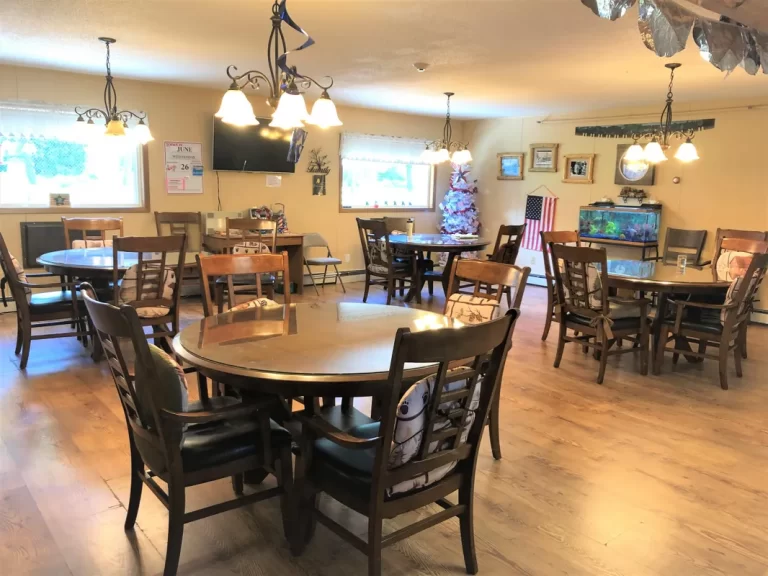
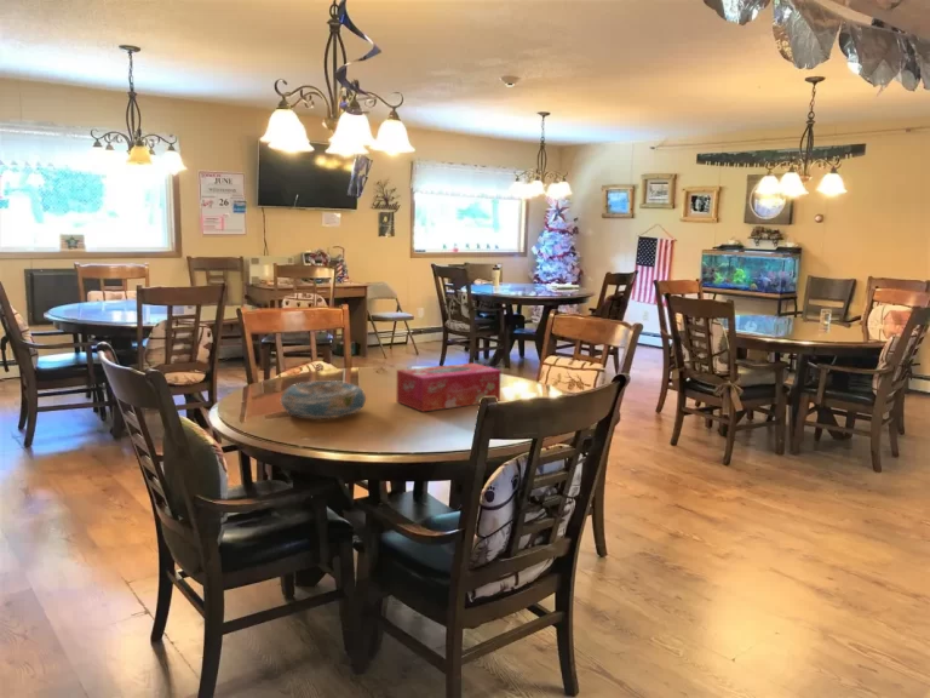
+ tissue box (448, 385)
+ decorative bowl (323, 399)
